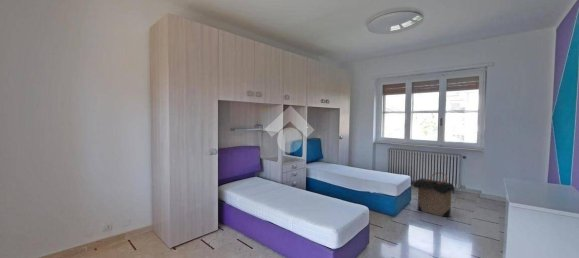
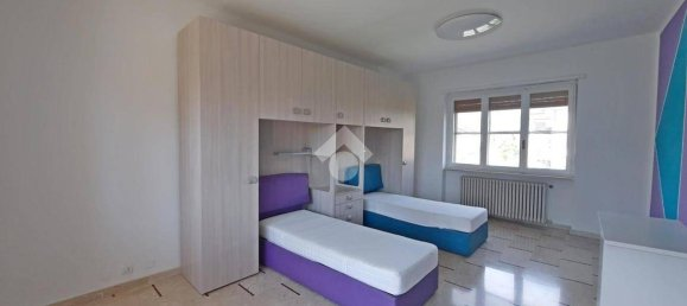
- laundry hamper (433, 192)
